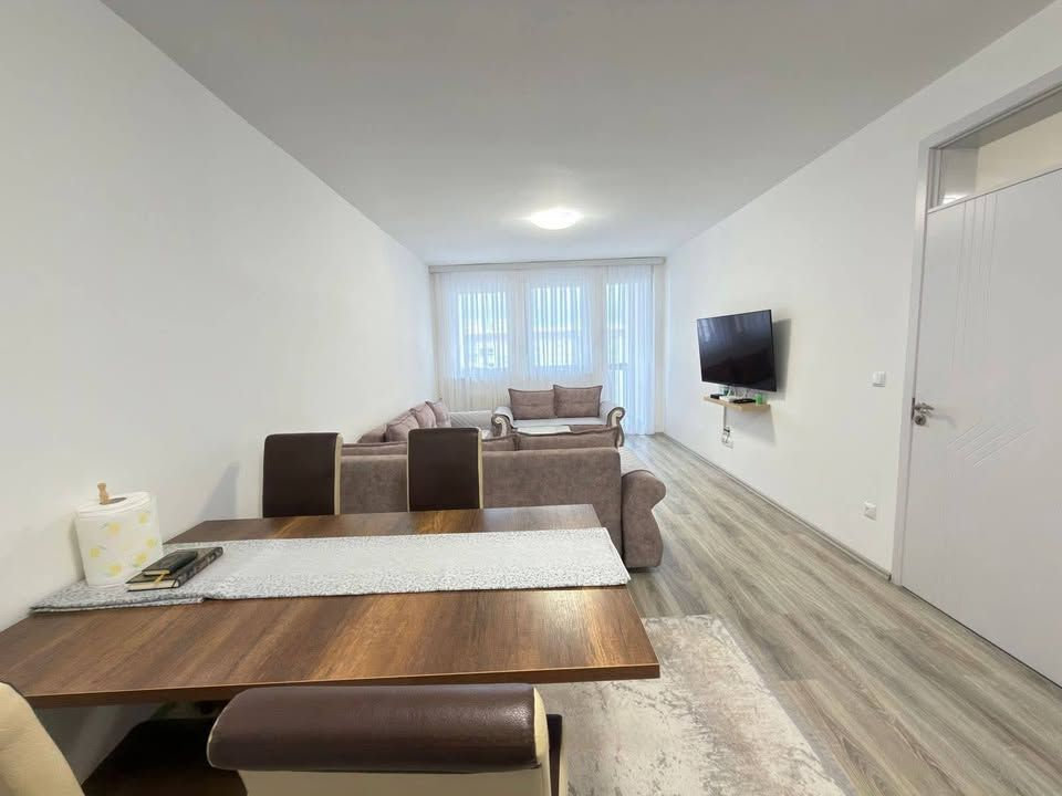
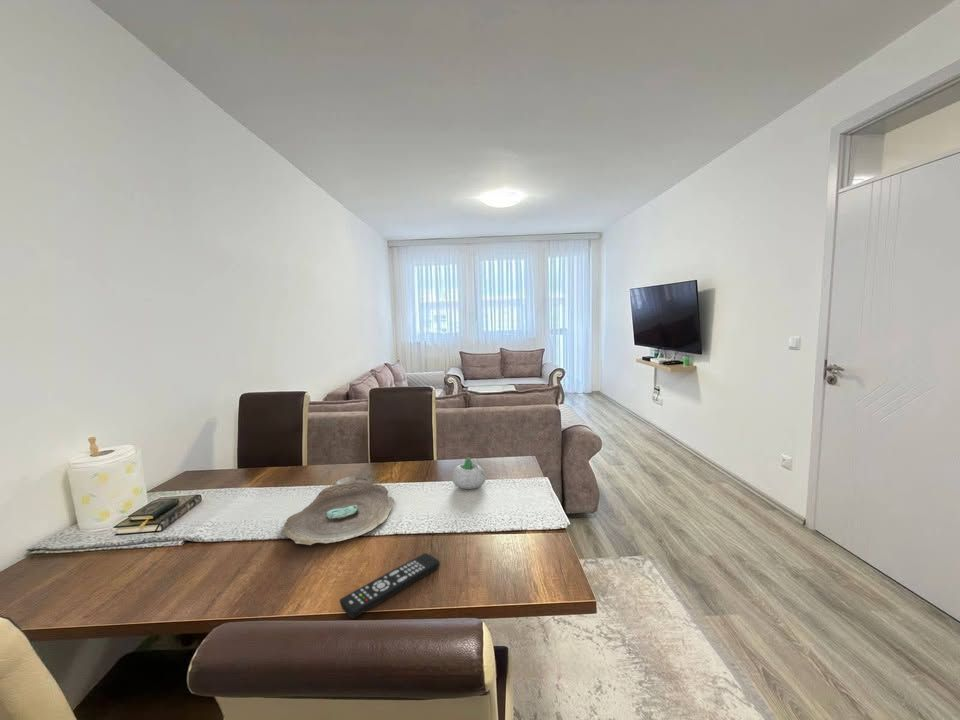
+ remote control (393, 582)
+ succulent planter (469, 472)
+ decorative bowl (342, 507)
